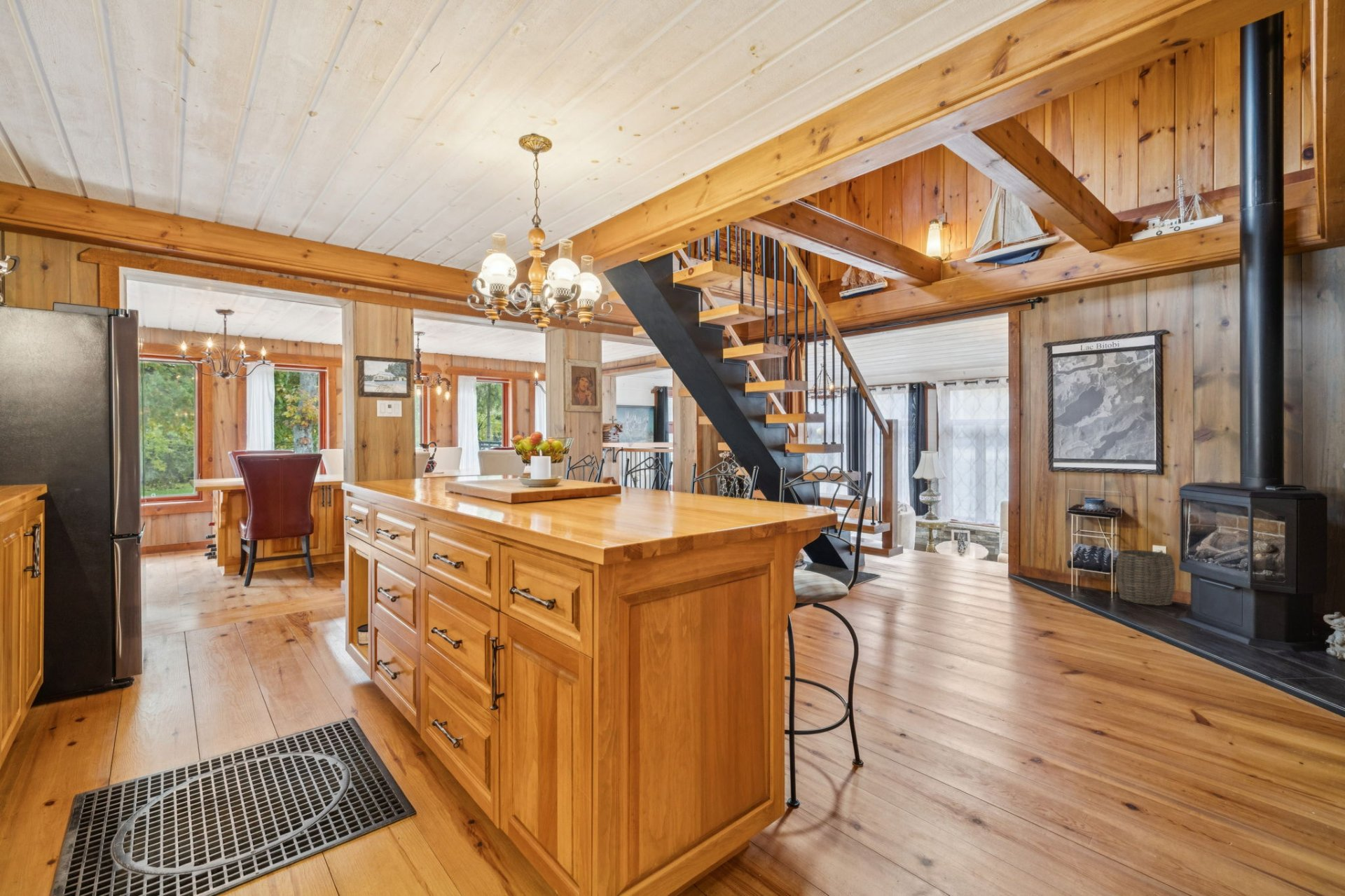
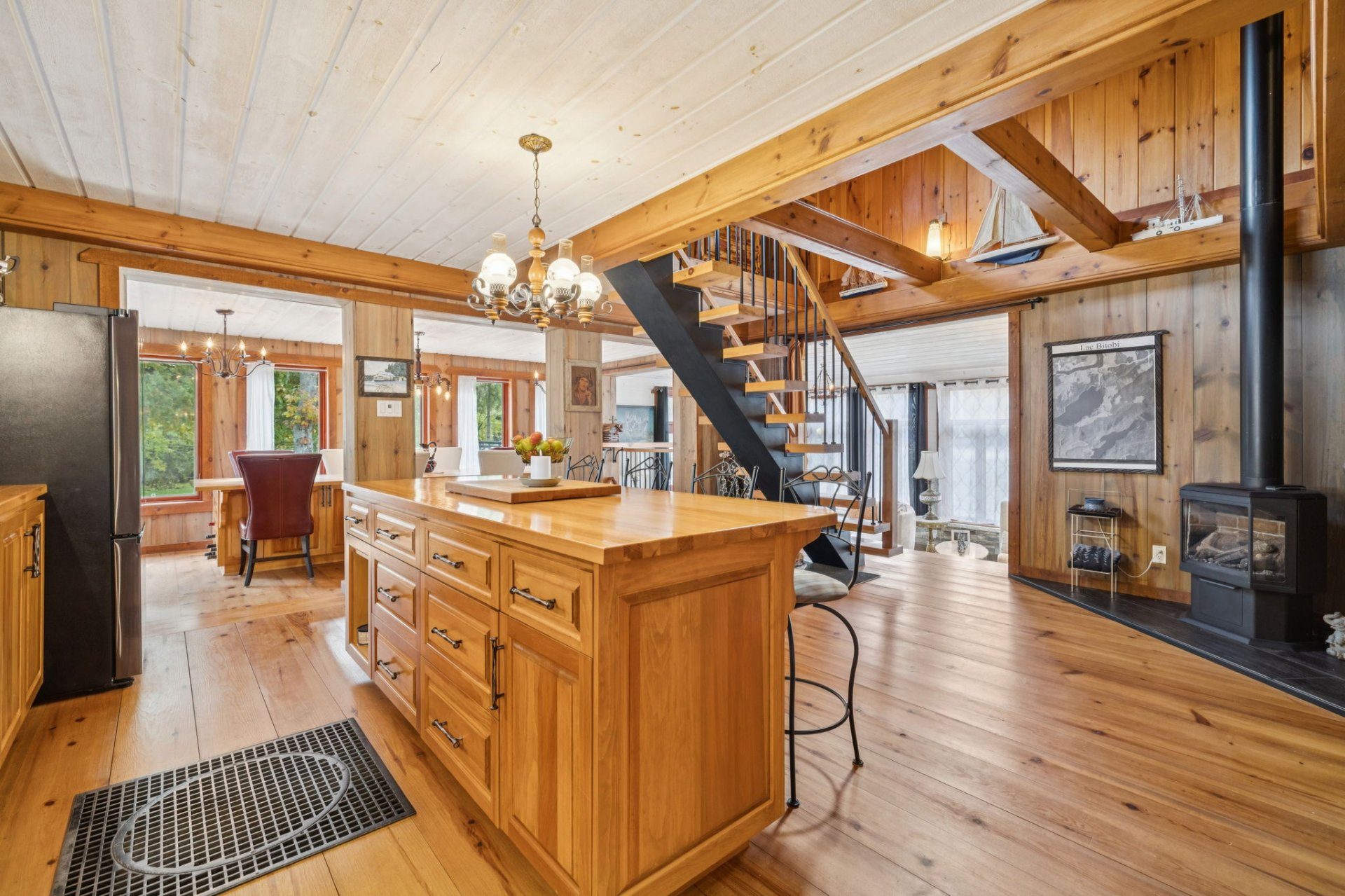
- woven basket (1145, 577)
